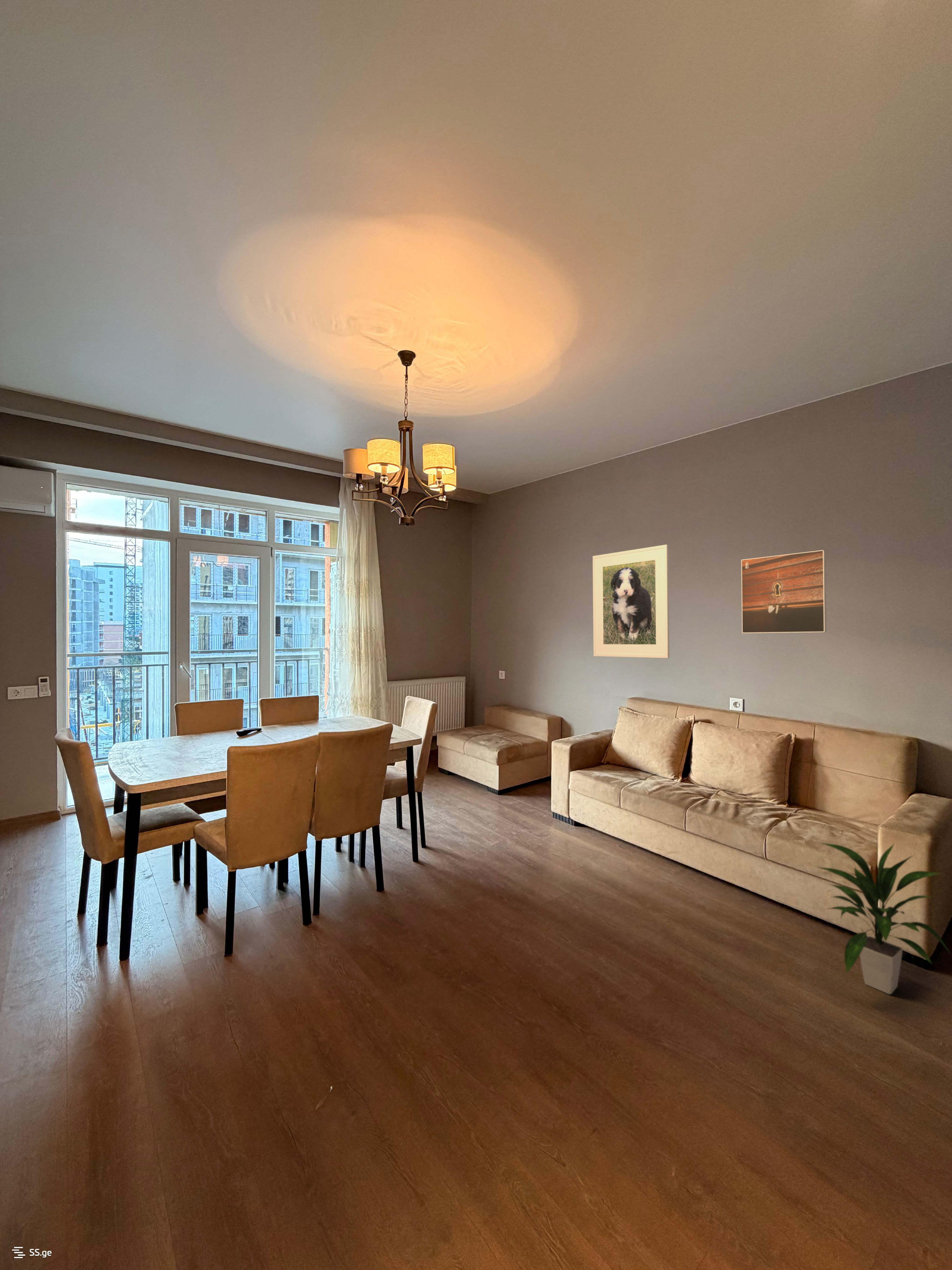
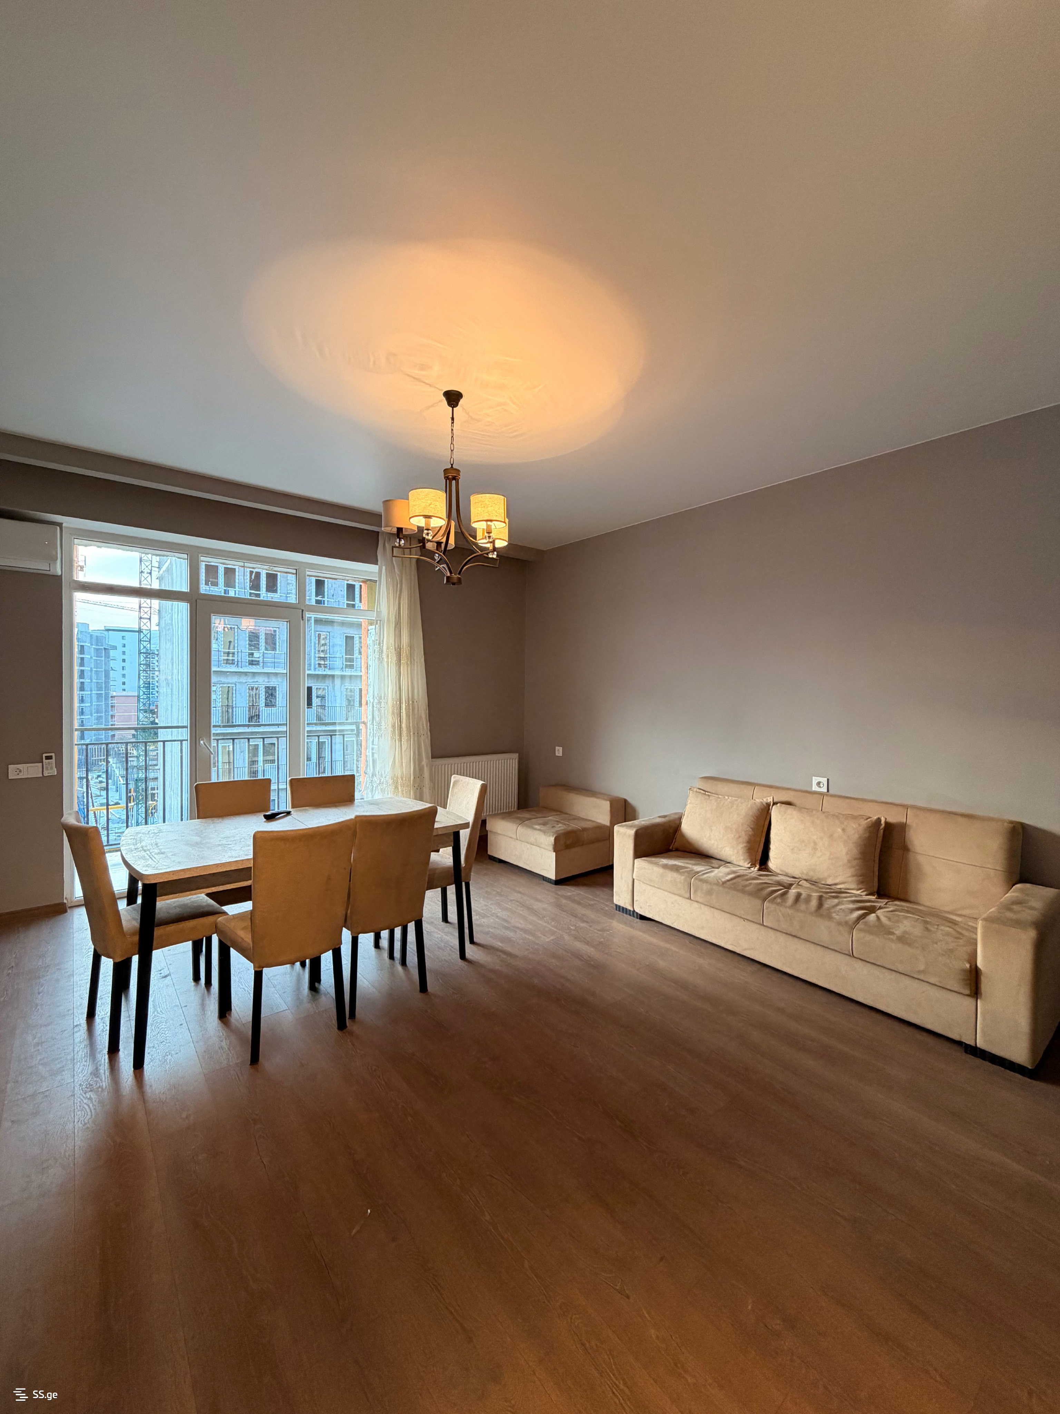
- indoor plant (875, 913)
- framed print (628, 604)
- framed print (782, 594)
